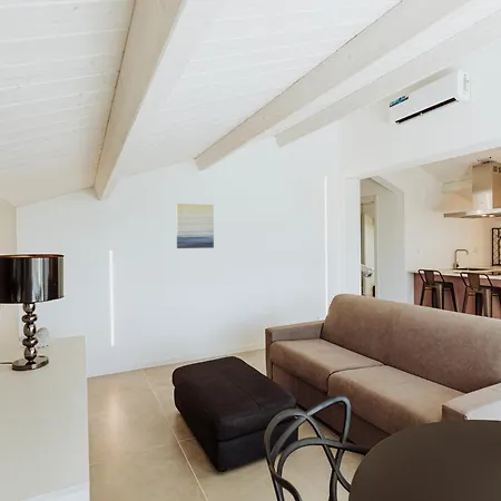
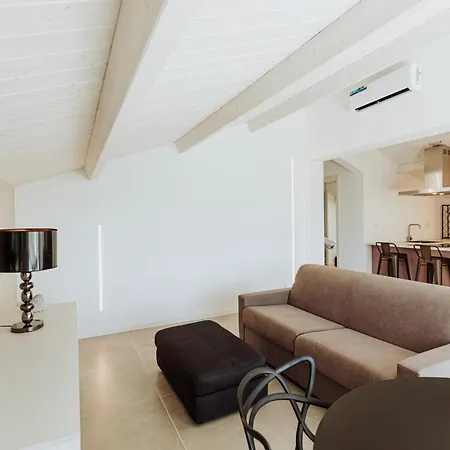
- wall art (195, 226)
